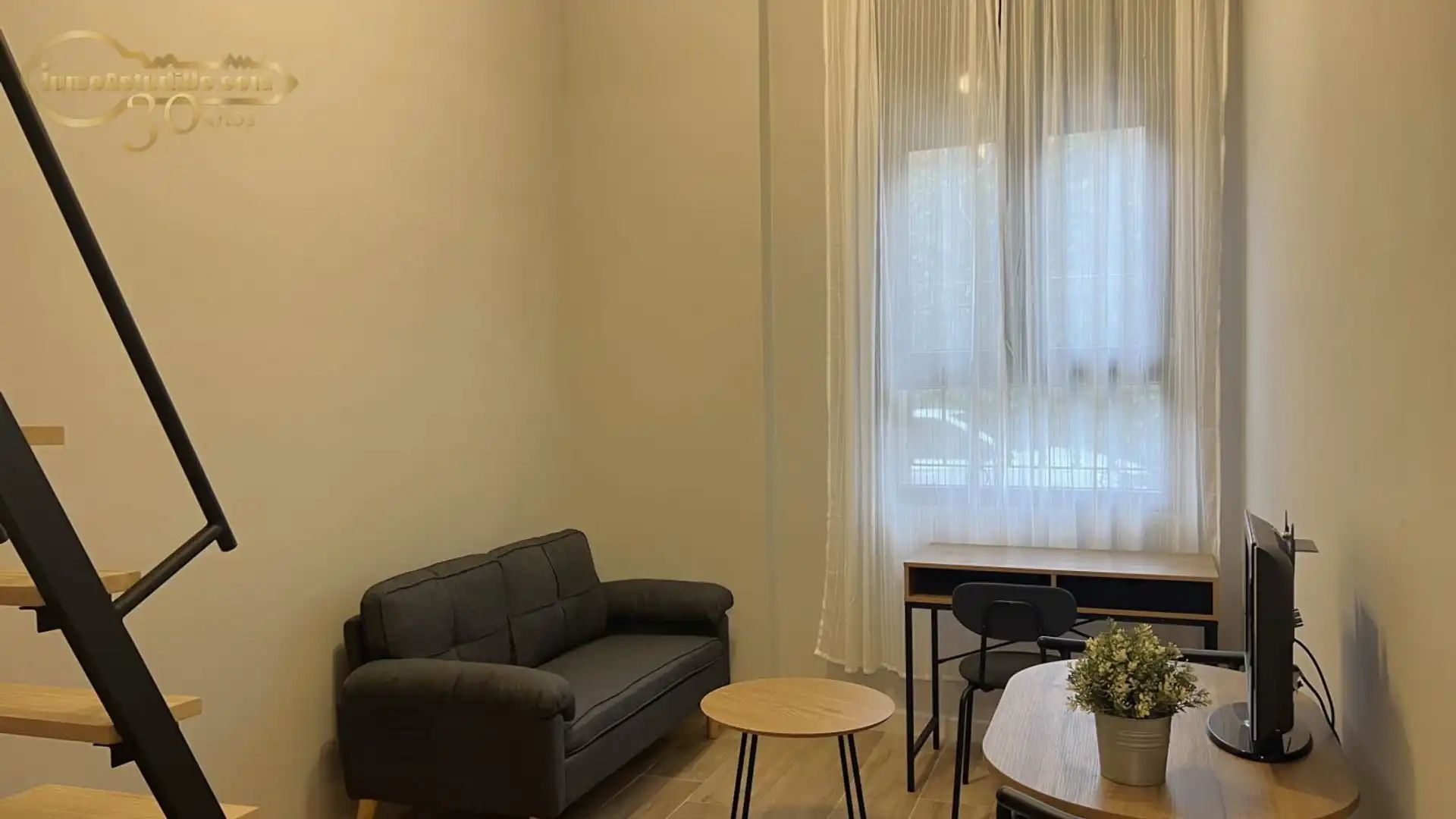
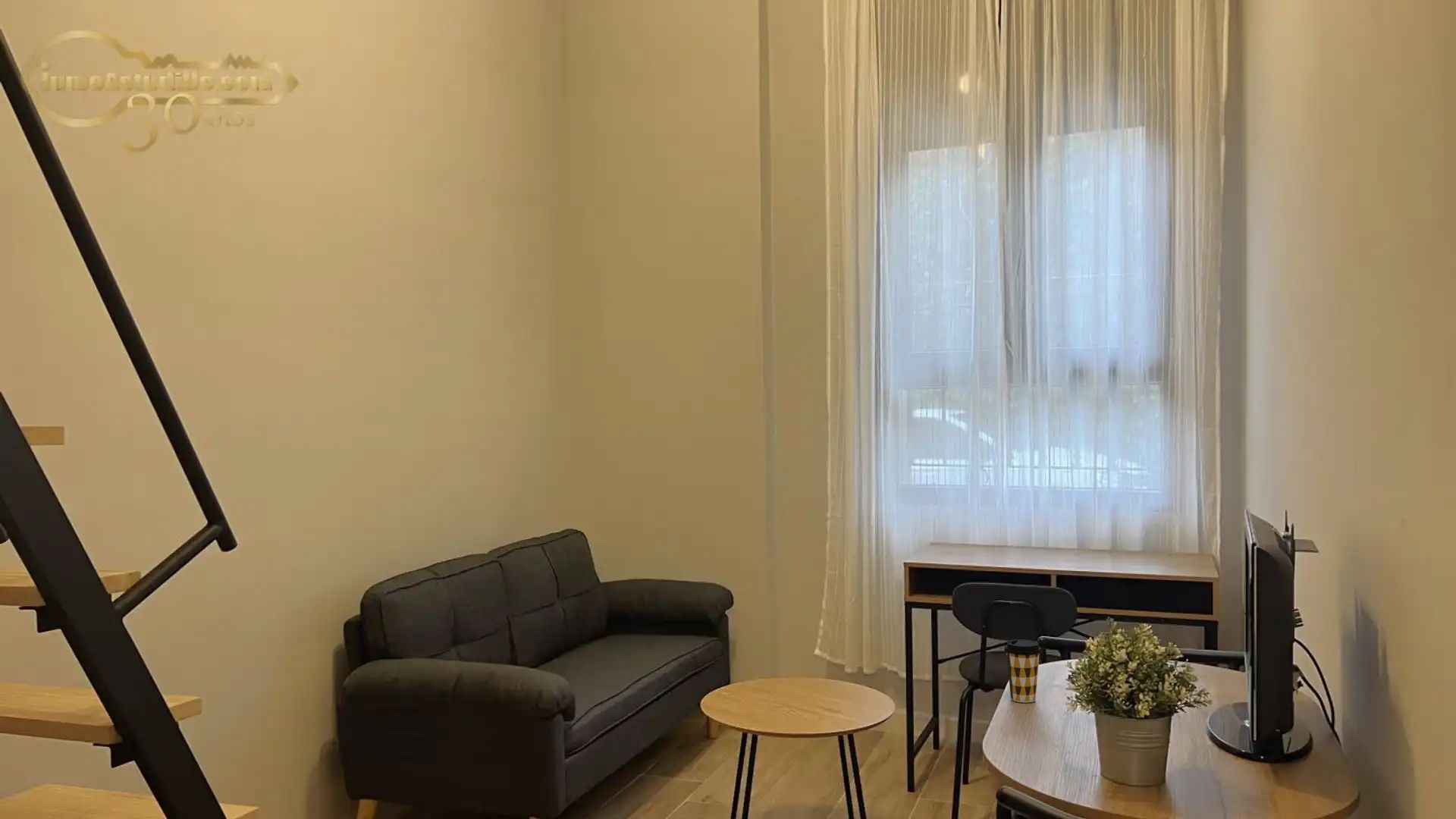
+ coffee cup (1023, 670)
